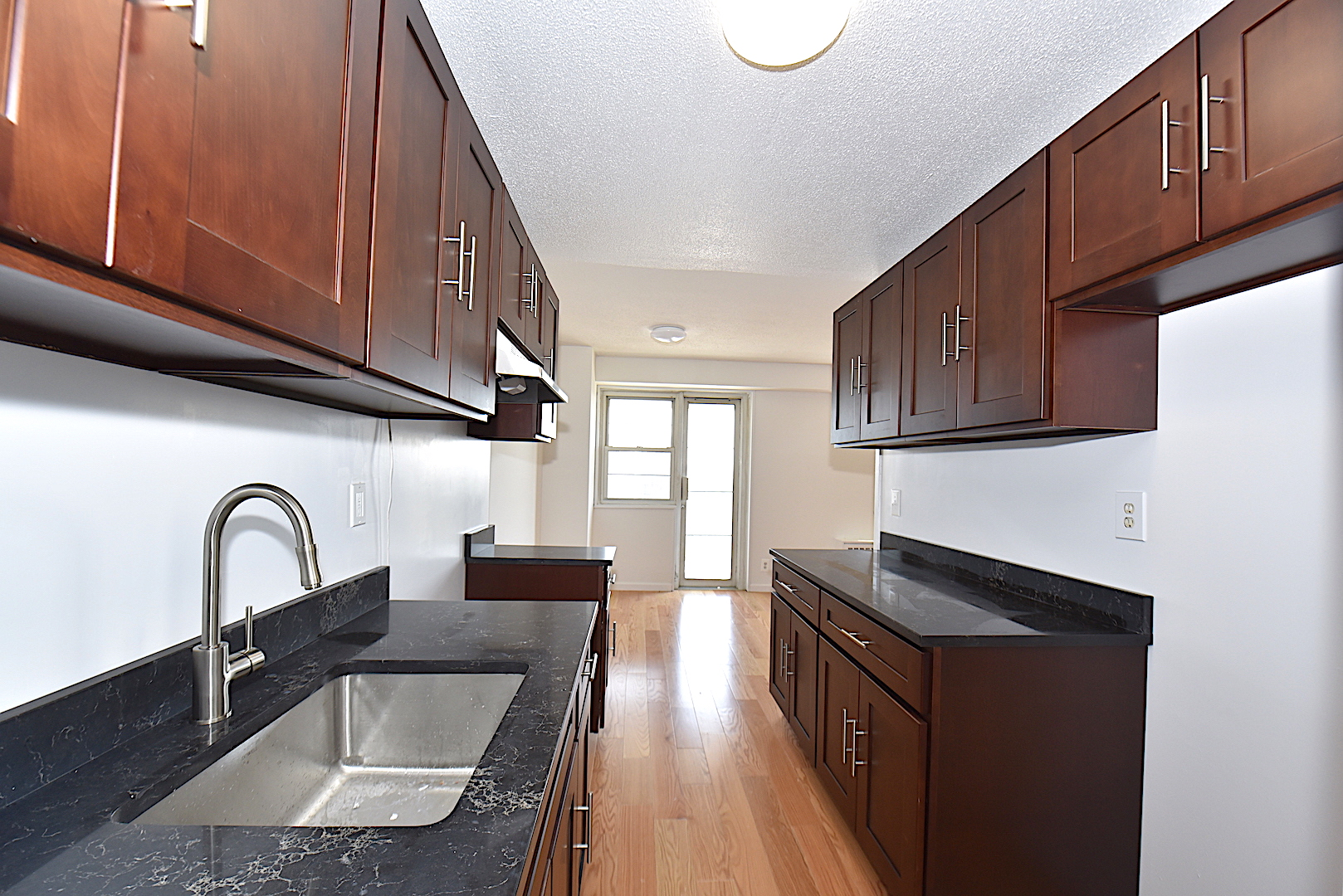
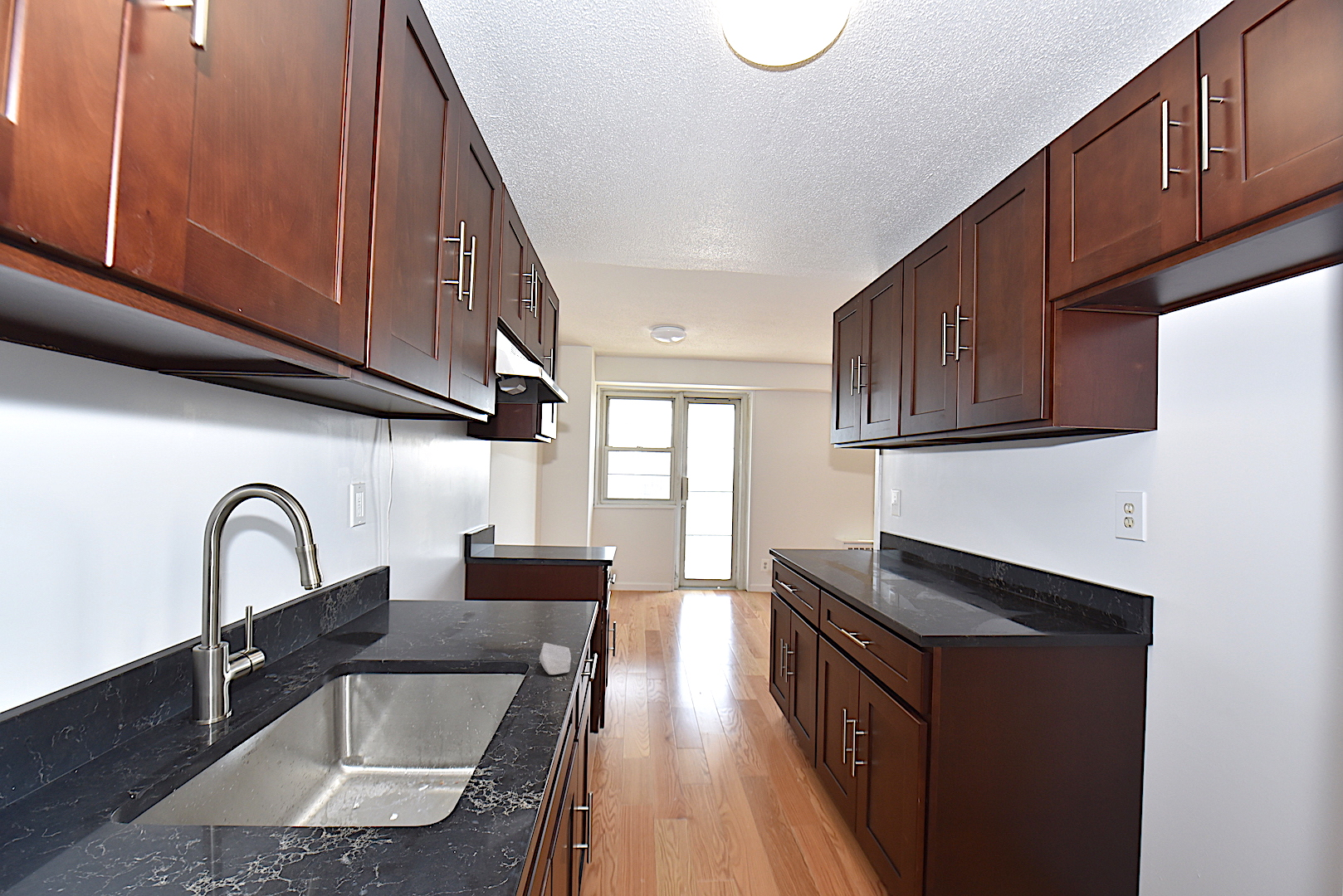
+ soap bar (555, 658)
